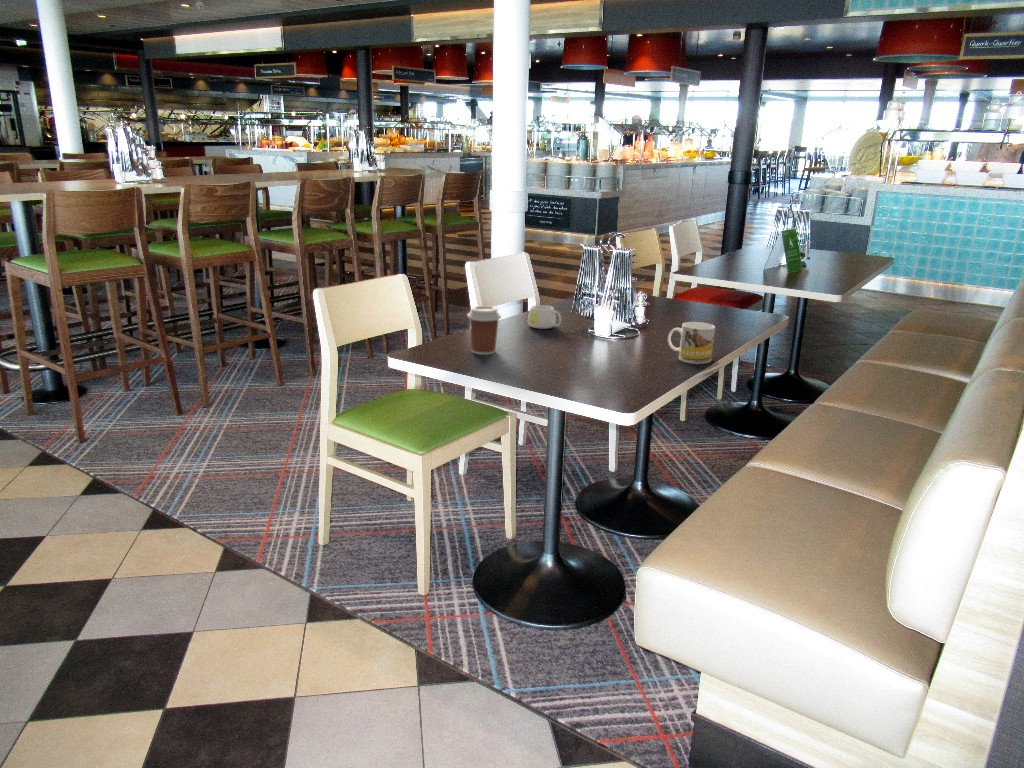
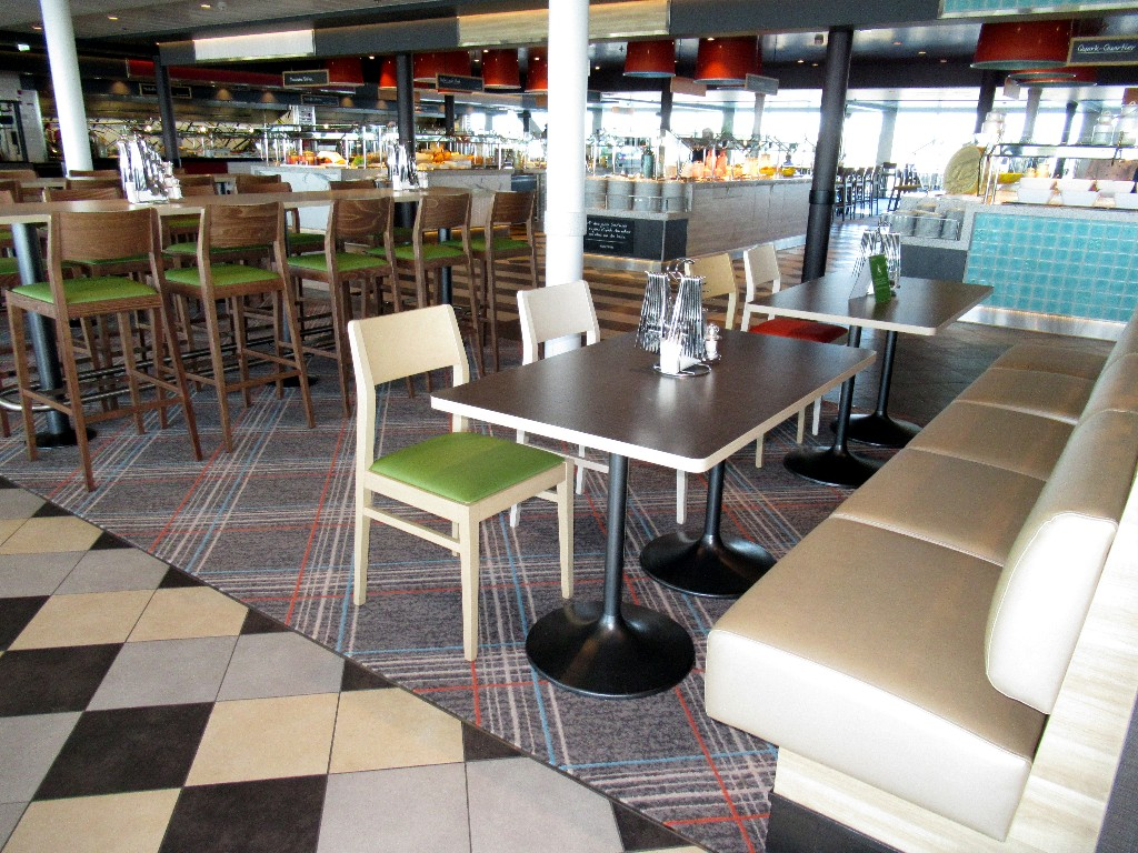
- mug (690, 341)
- coffee cup (483, 330)
- mug (545, 317)
